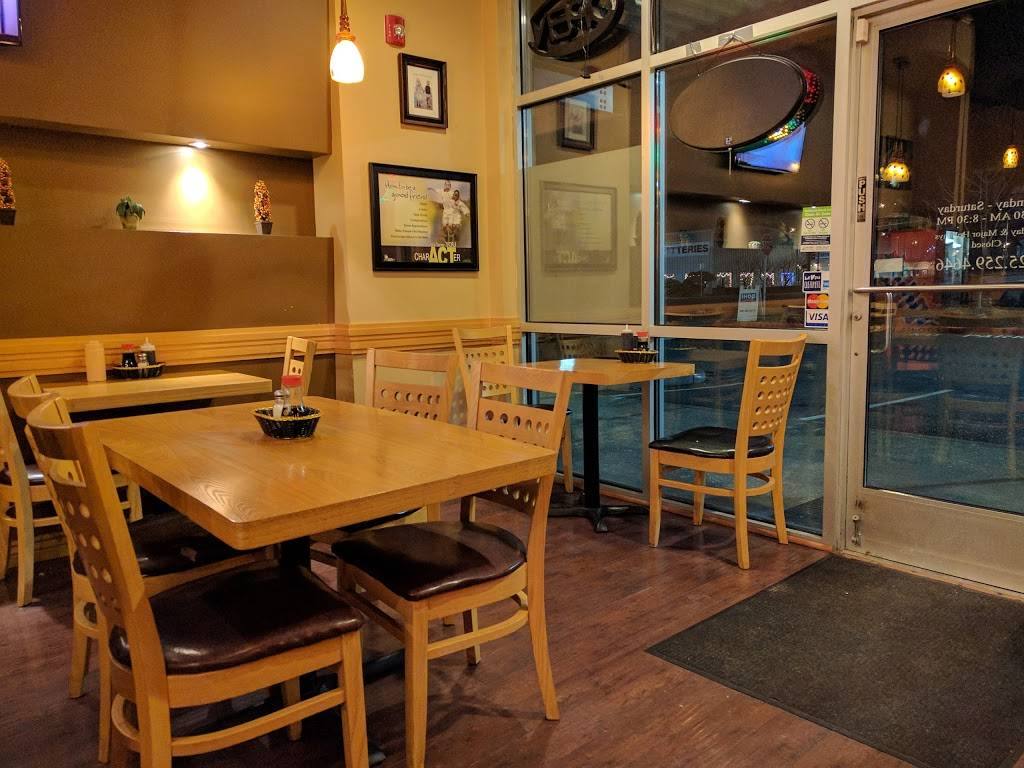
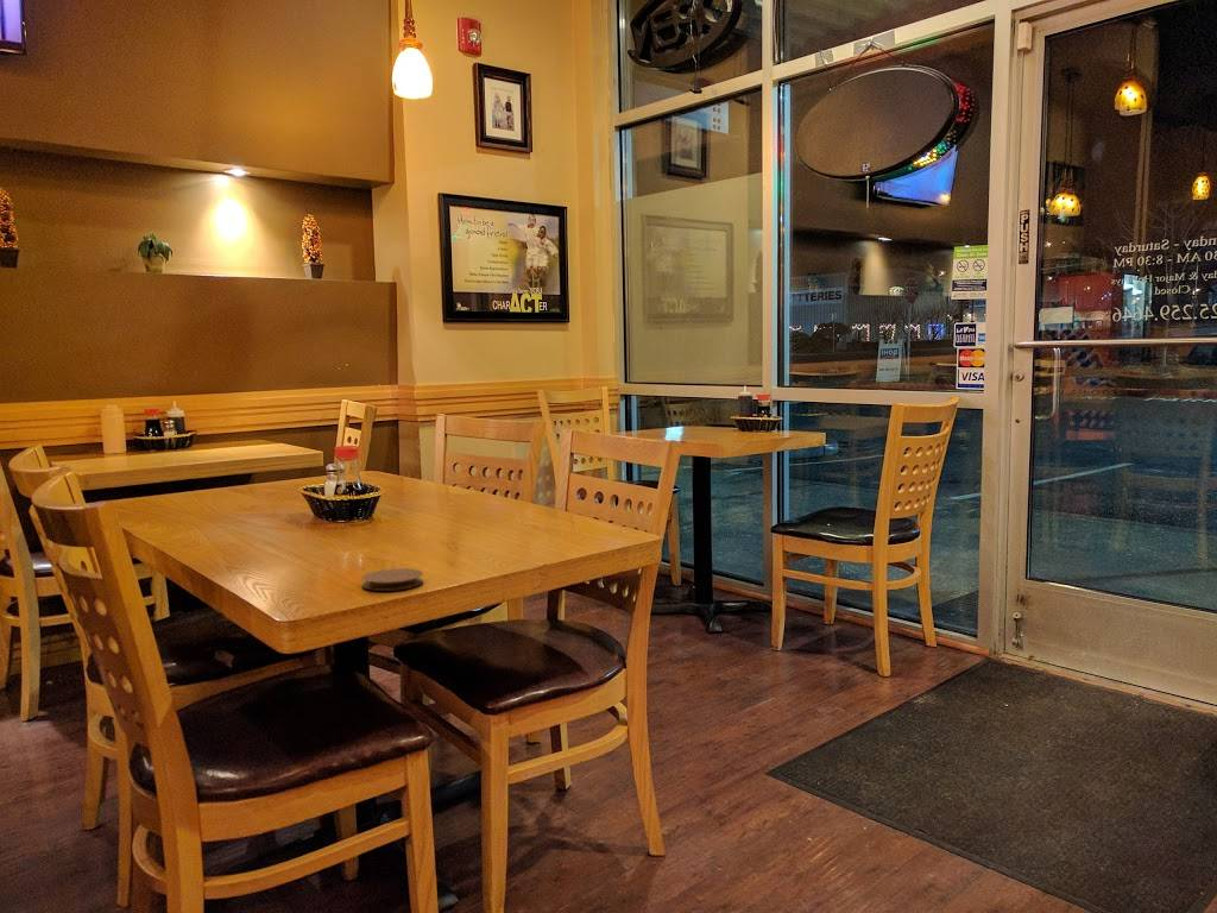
+ coaster (392, 579)
